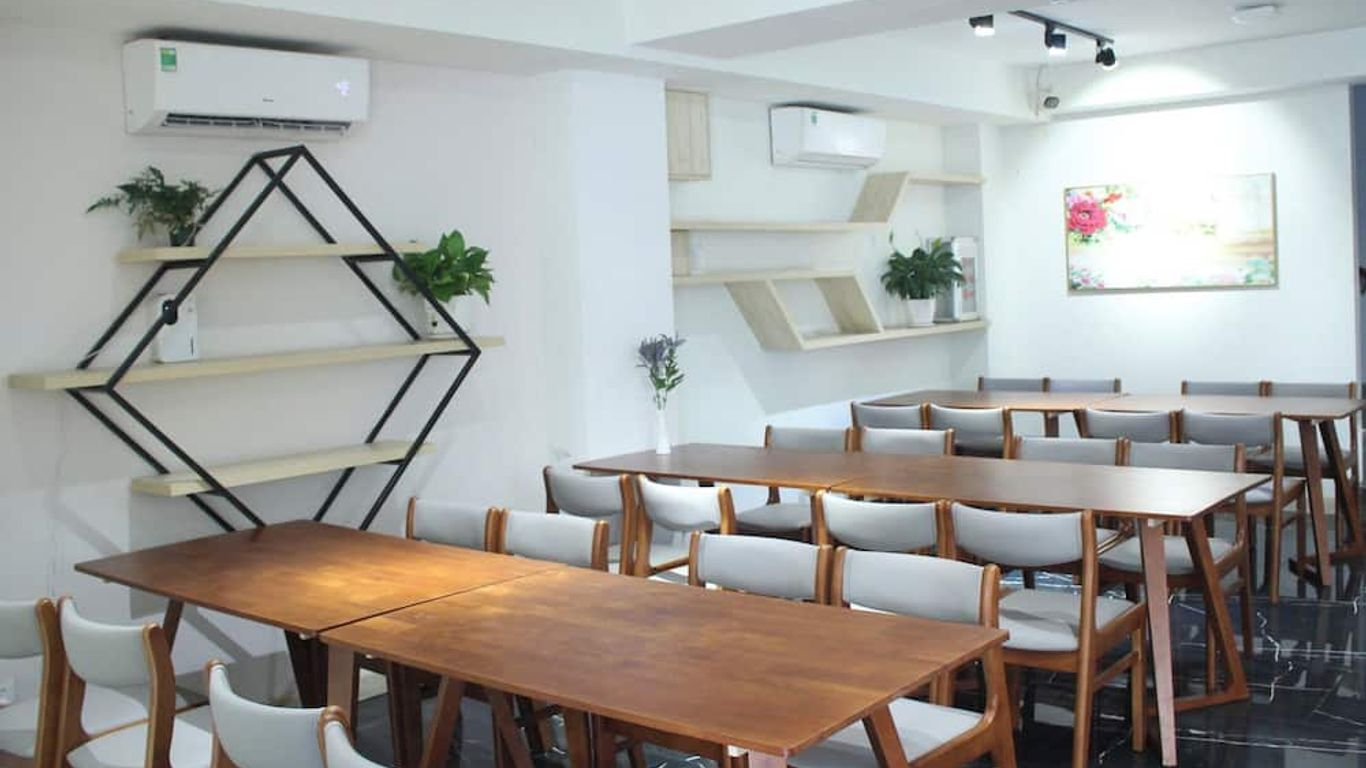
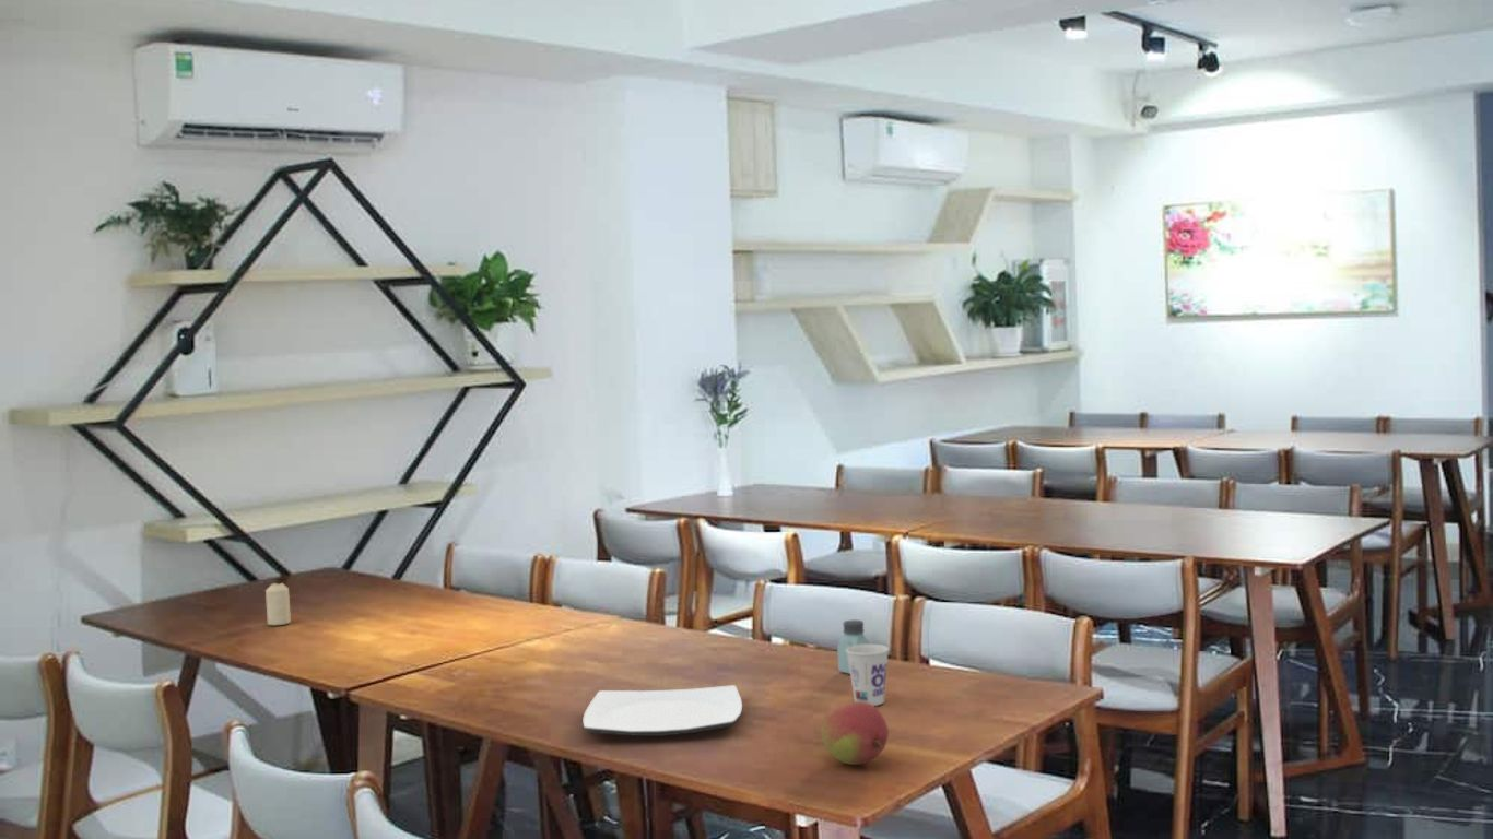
+ plate (663, 712)
+ candle (278, 603)
+ saltshaker (854, 645)
+ fruit (854, 732)
+ cup (868, 675)
